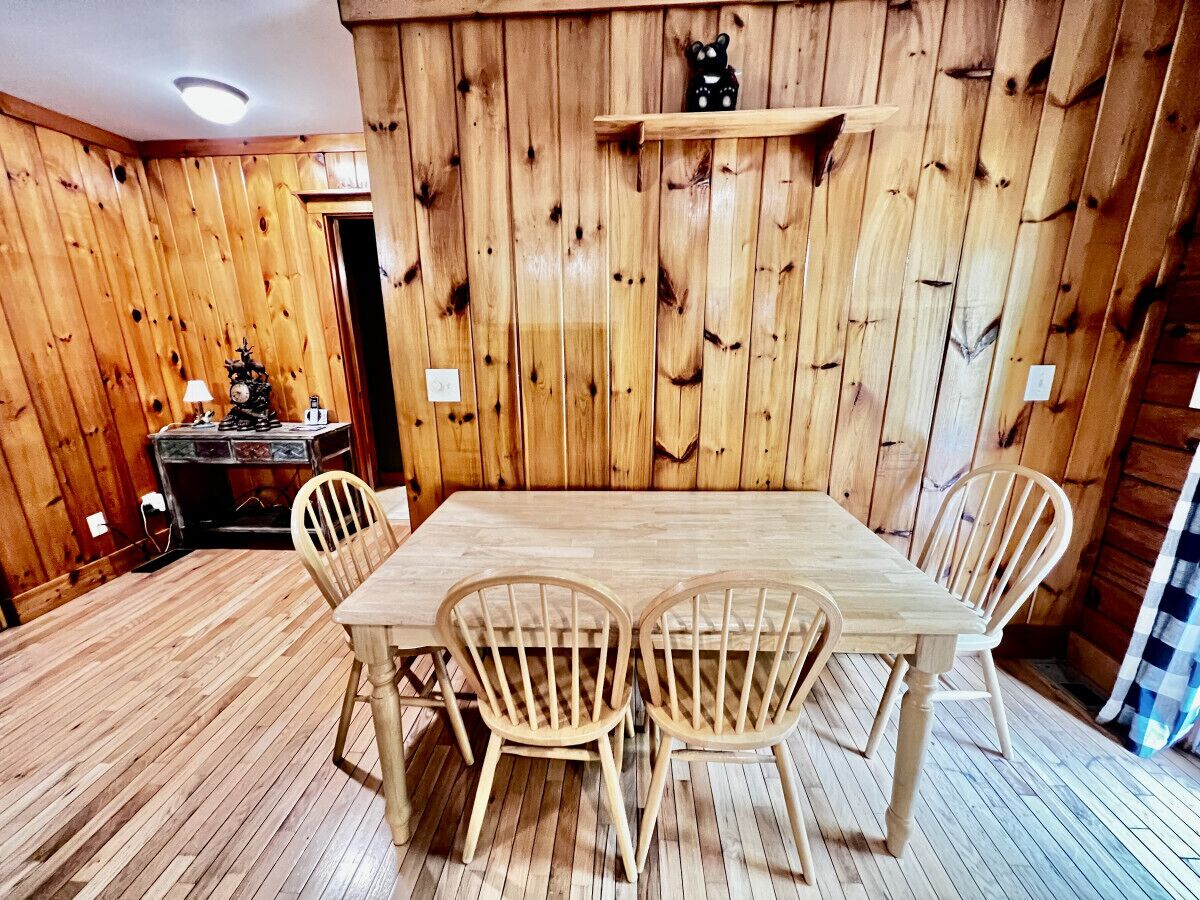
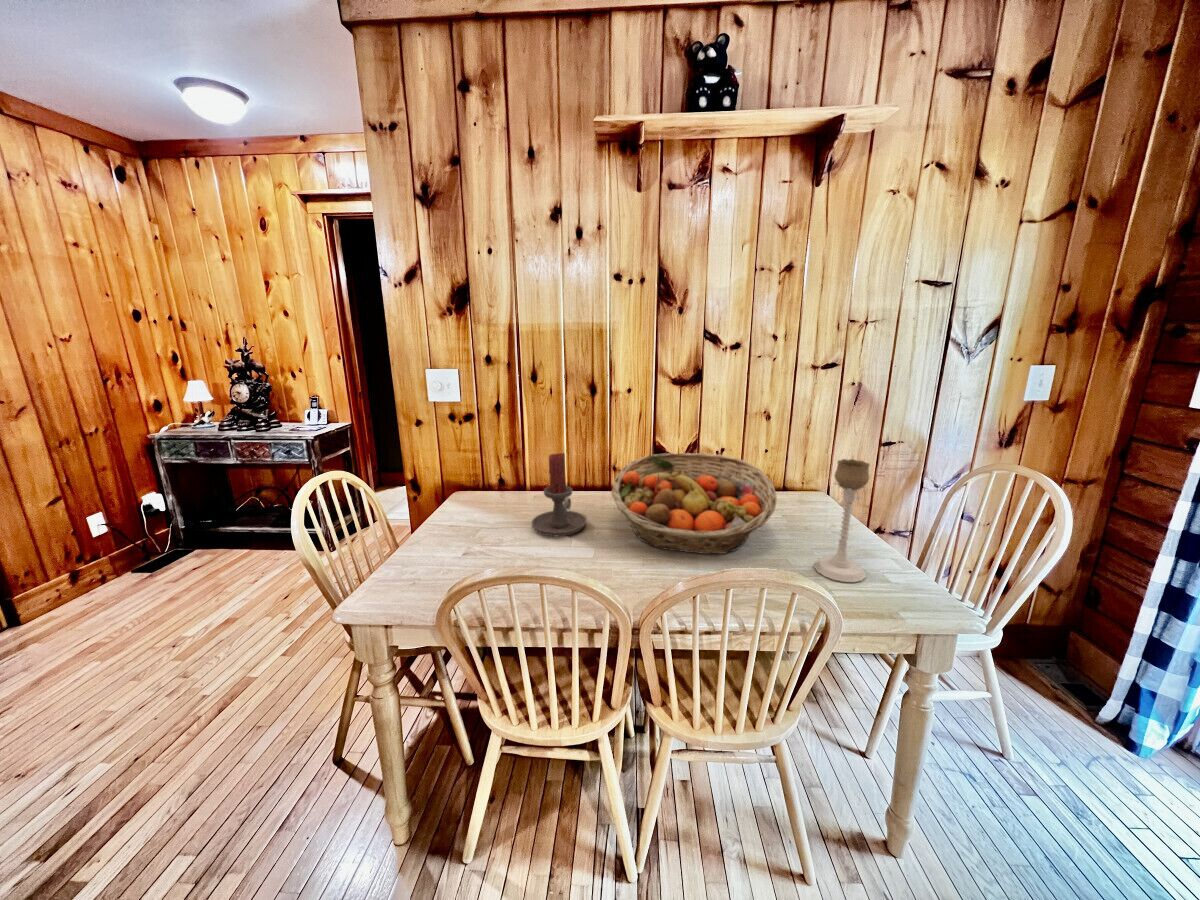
+ candle holder (846, 518)
+ fruit basket (690, 500)
+ candle holder (560, 488)
